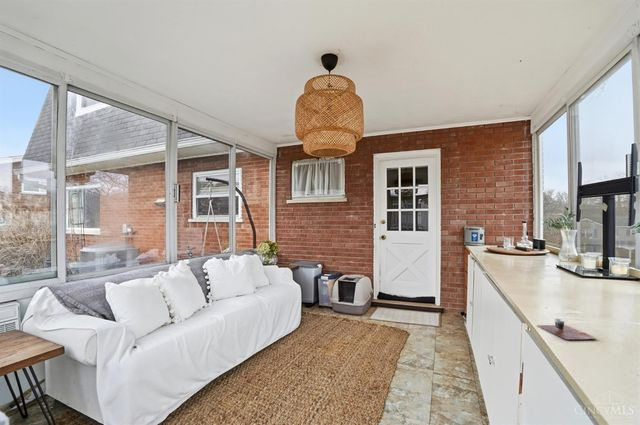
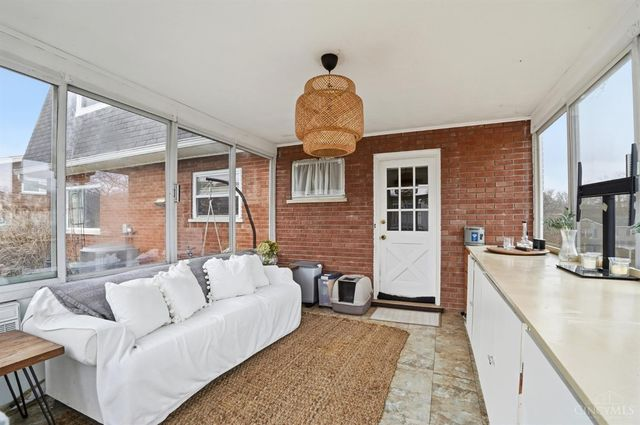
- cup (565, 326)
